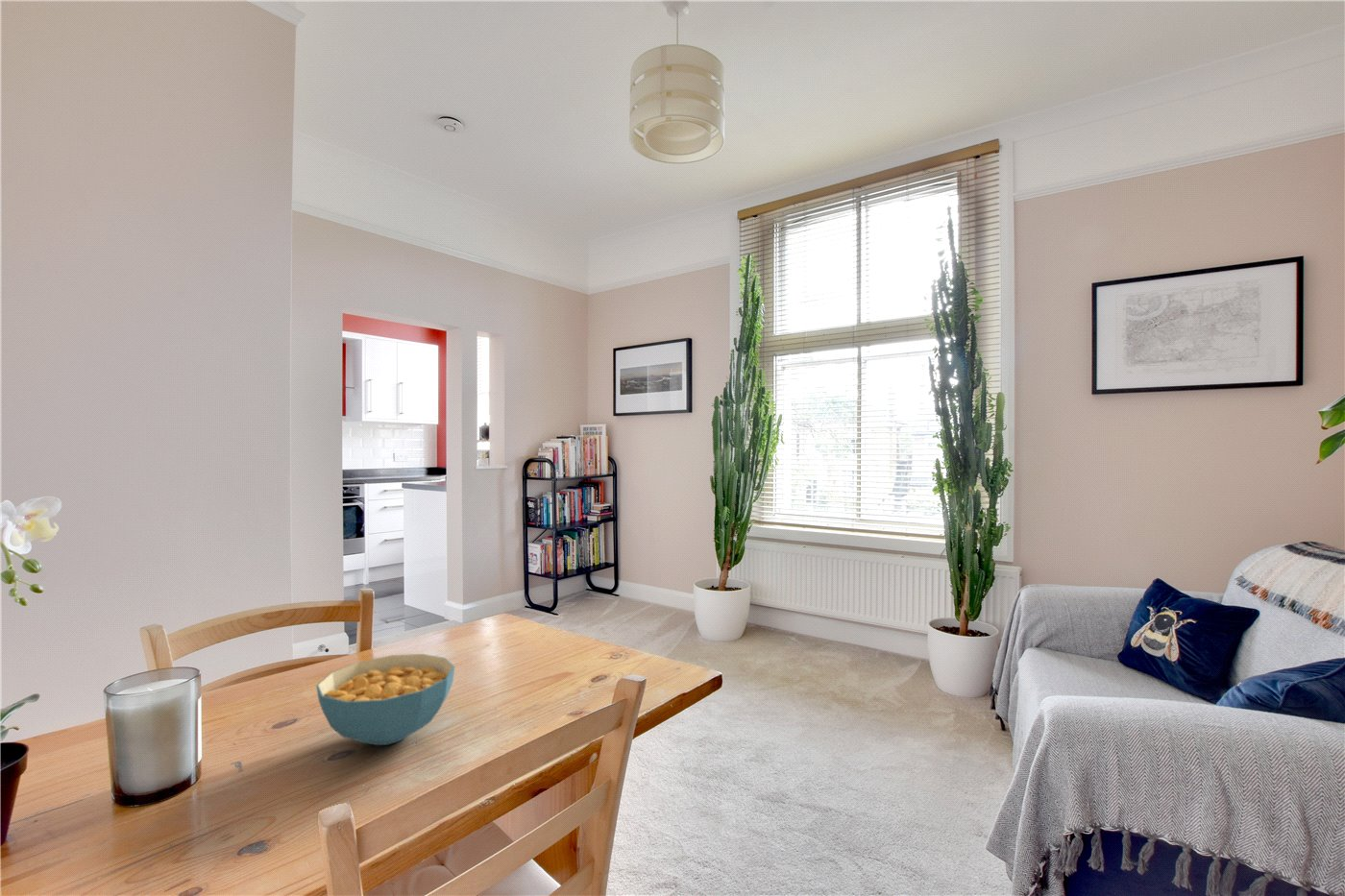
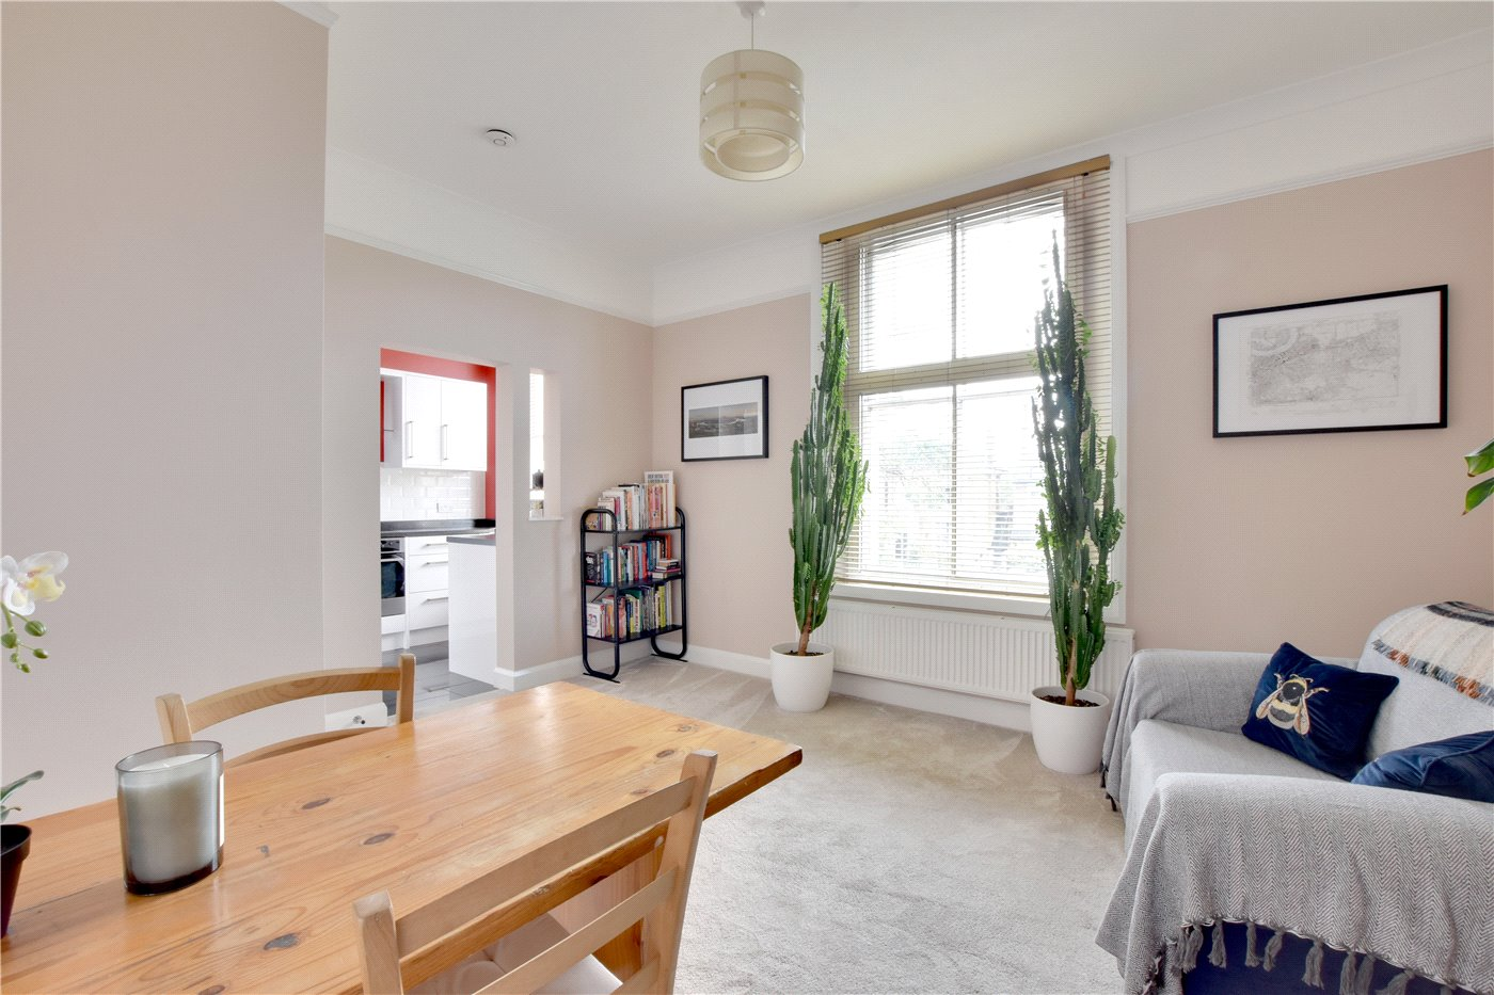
- cereal bowl (388, 705)
